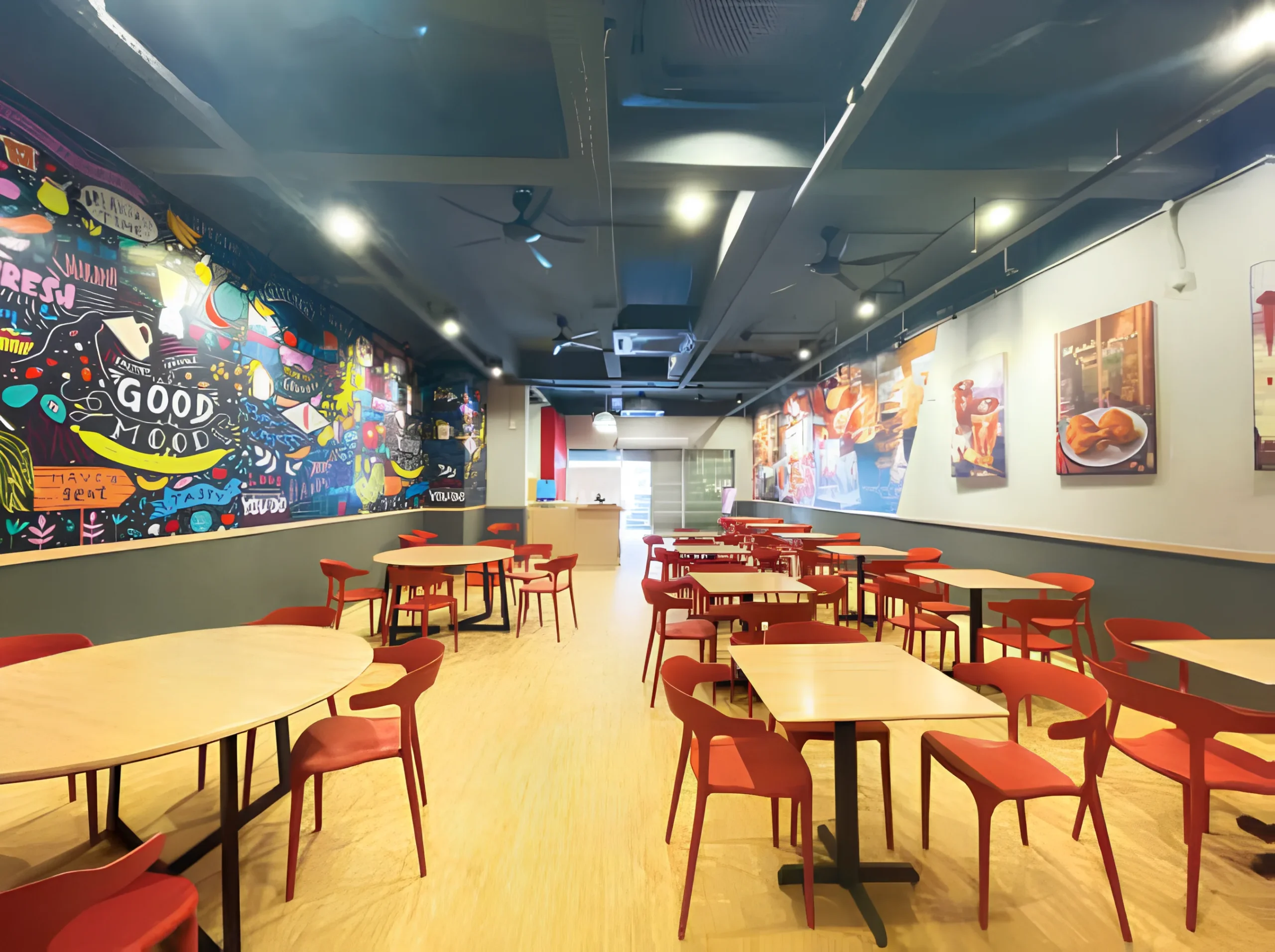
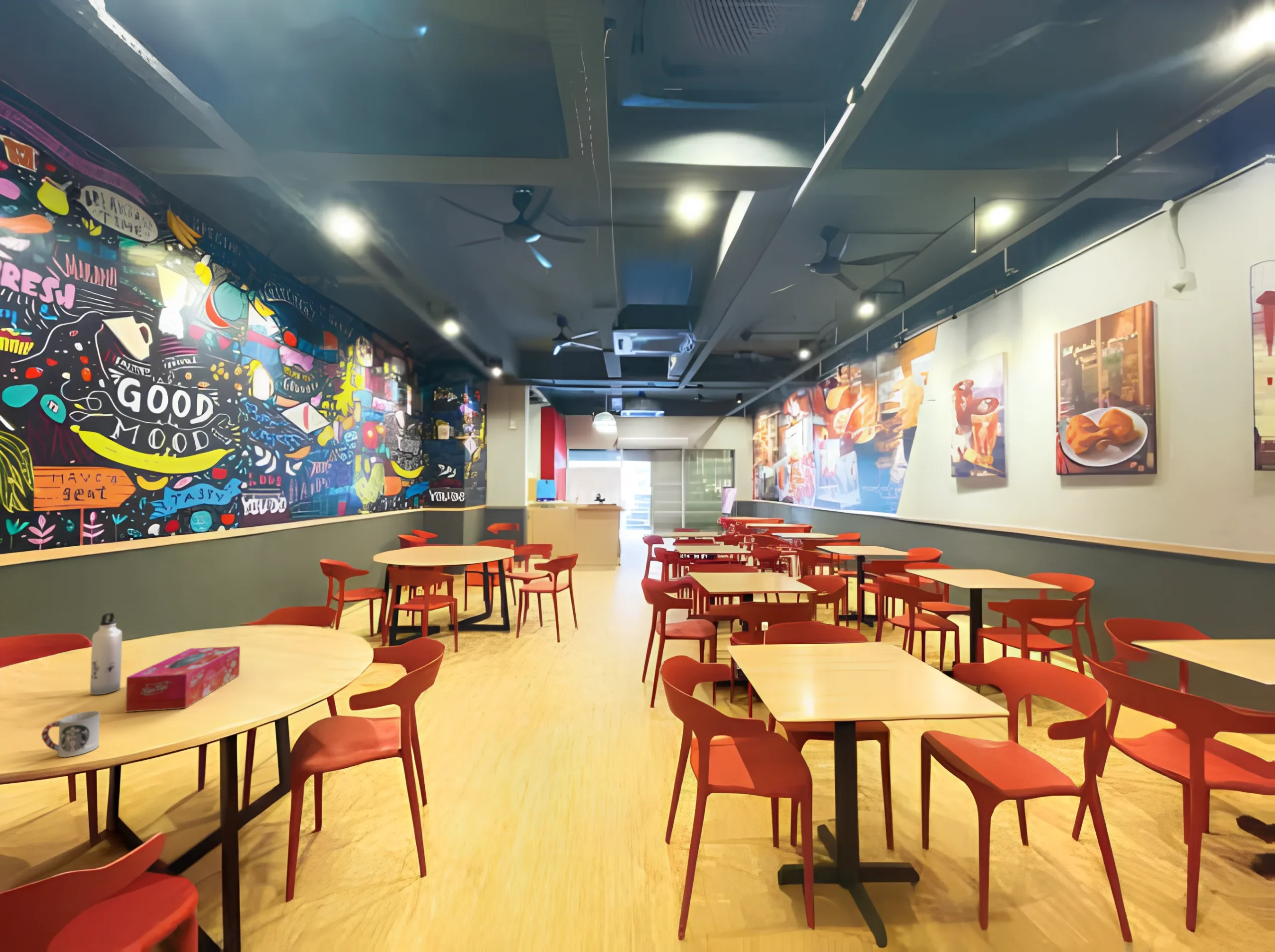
+ water bottle (107, 652)
+ cup (70, 734)
+ tissue box (188, 676)
